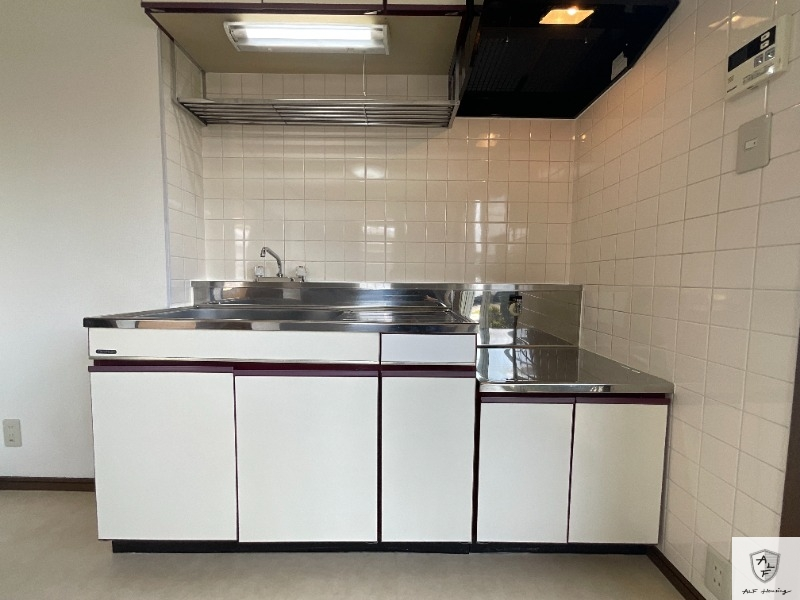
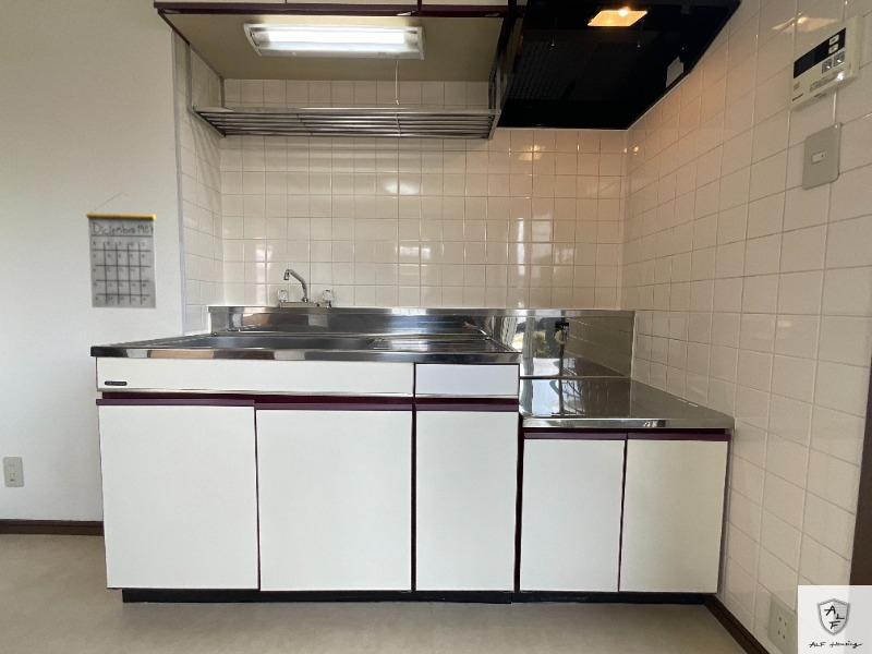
+ calendar (122, 250)
